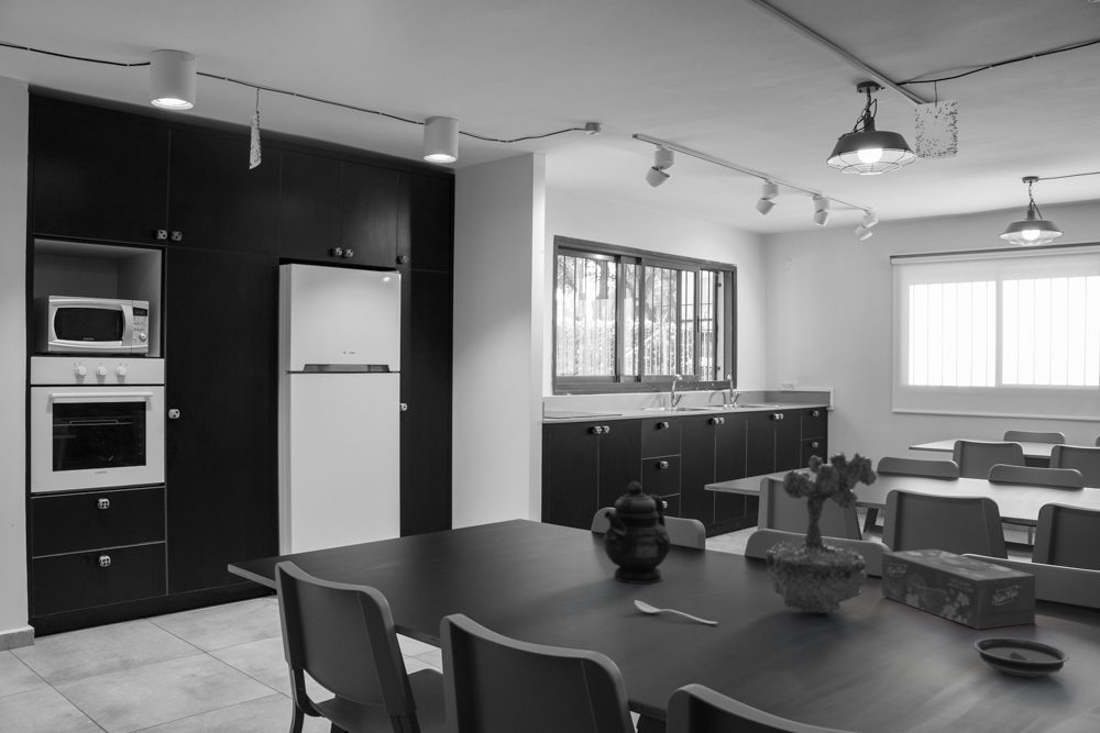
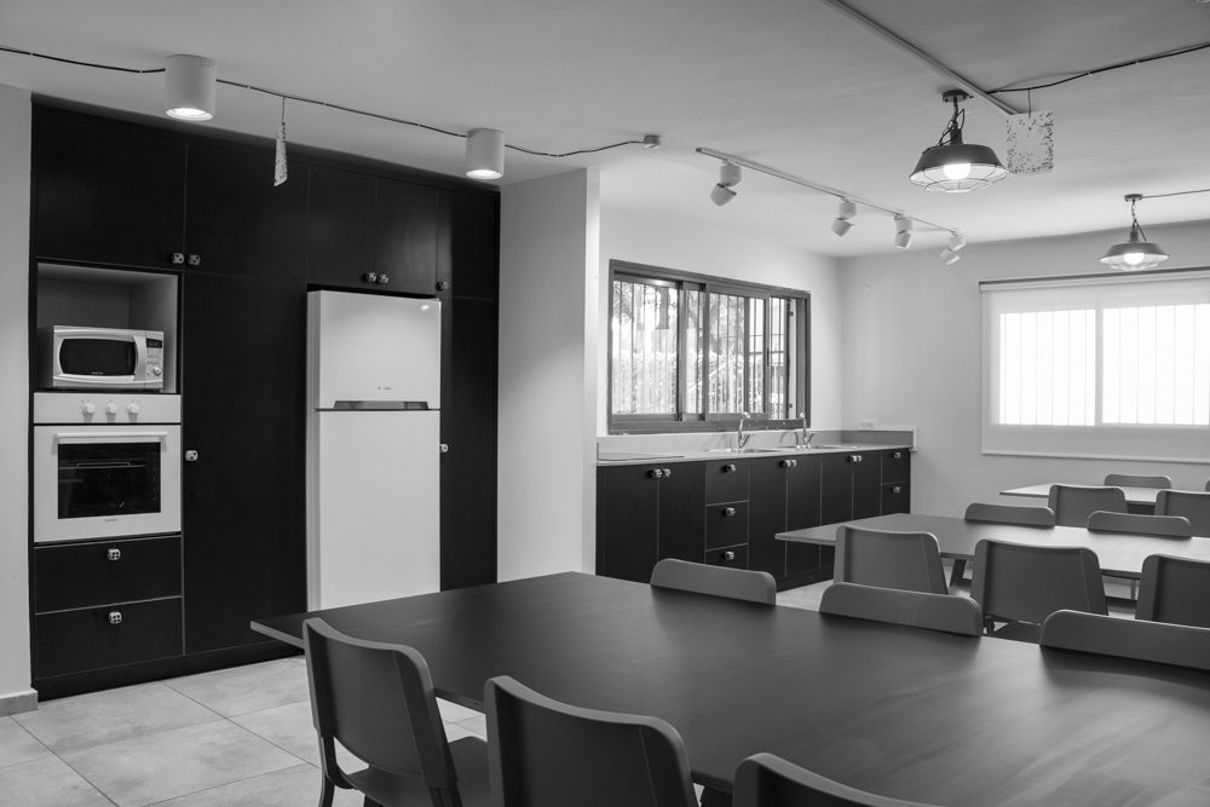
- teapot (637, 529)
- plant (816, 531)
- tissue box (954, 586)
- spoon (674, 611)
- saucer (1020, 659)
